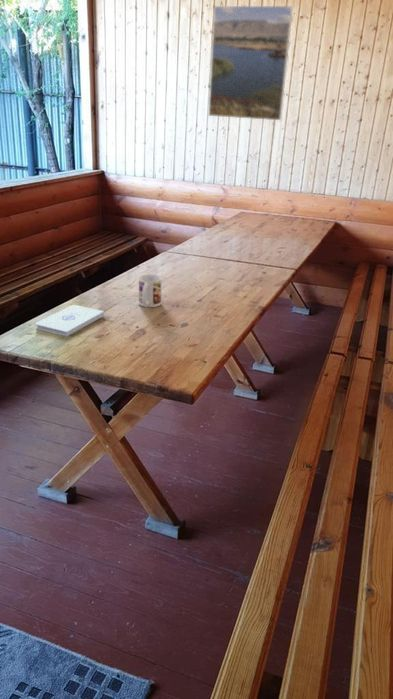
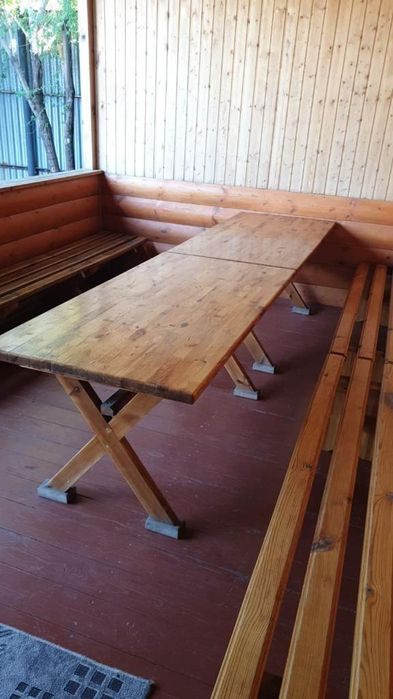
- mug (148, 292)
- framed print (248, 64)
- notepad (70, 319)
